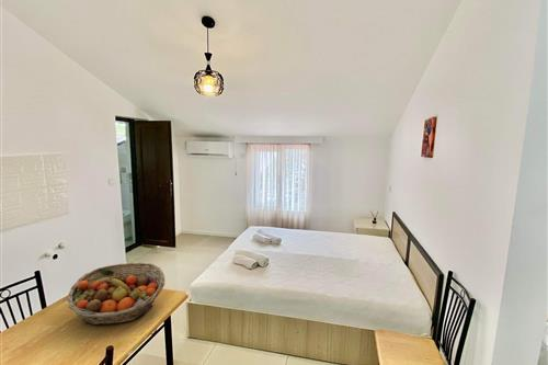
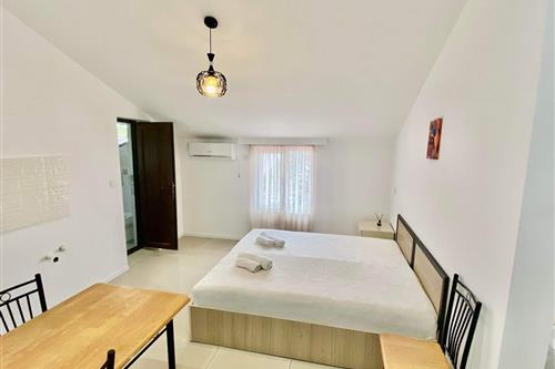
- fruit basket (118, 292)
